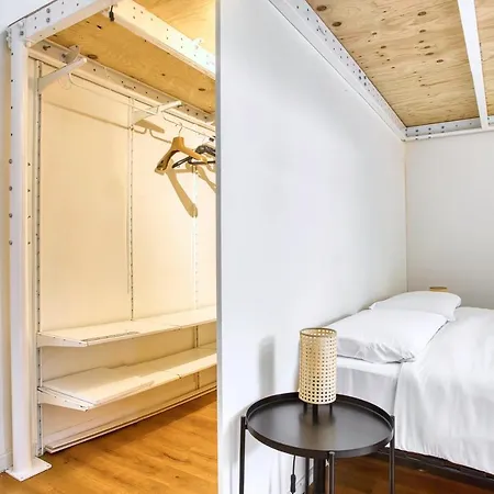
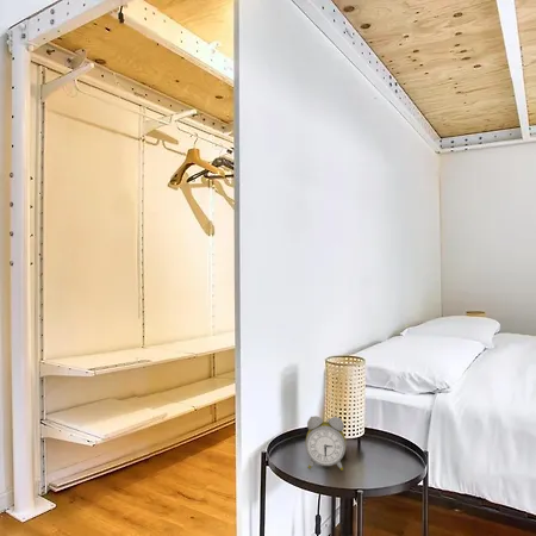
+ alarm clock (325, 441)
